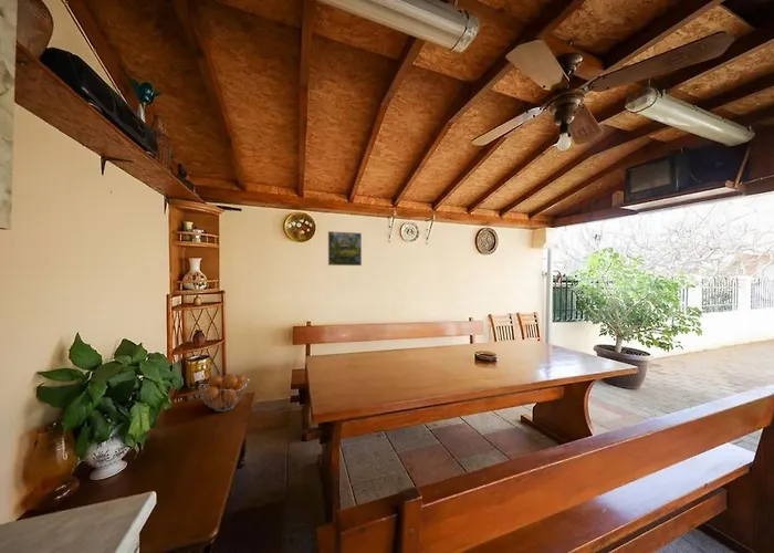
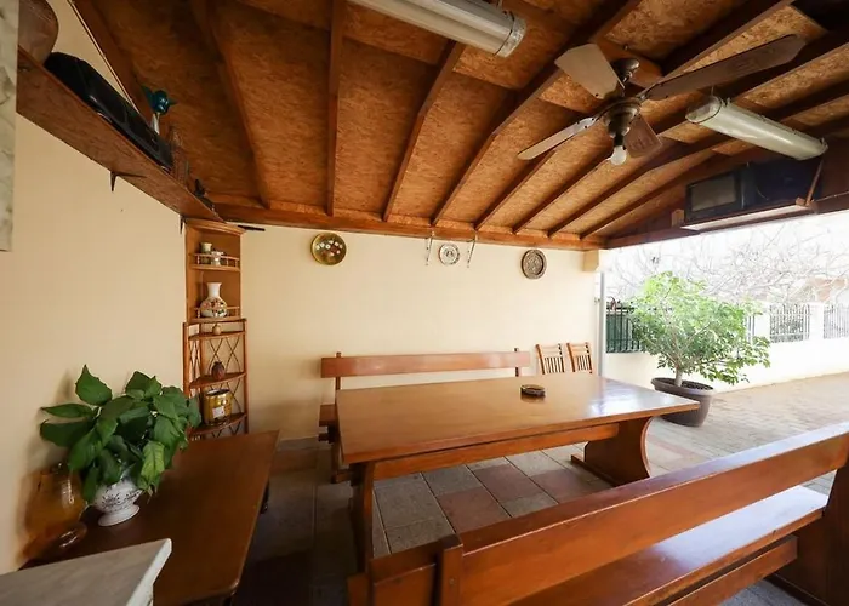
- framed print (345, 249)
- fruit basket (224, 390)
